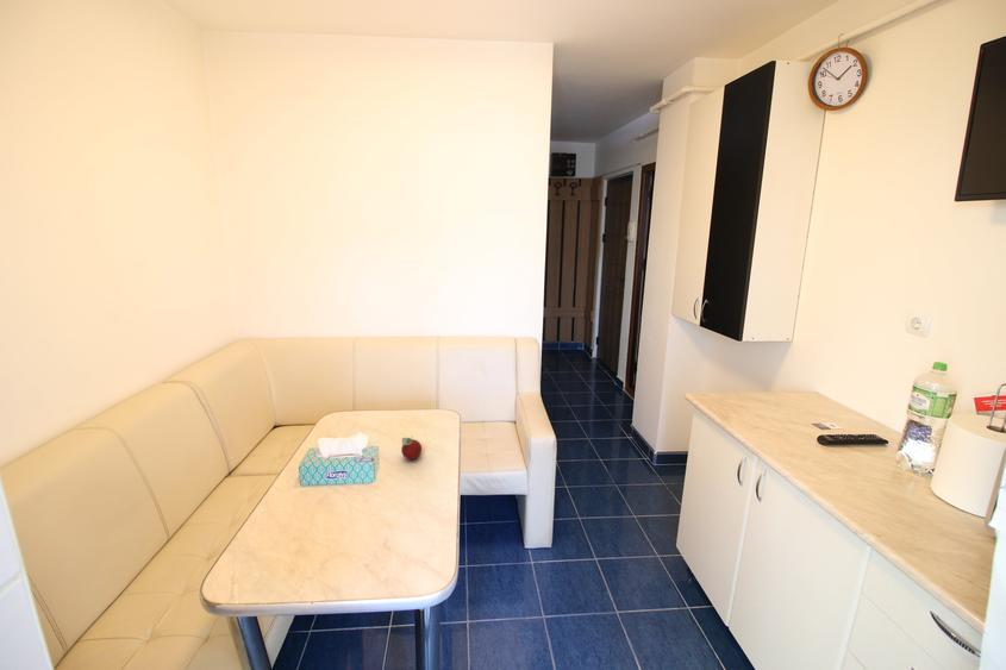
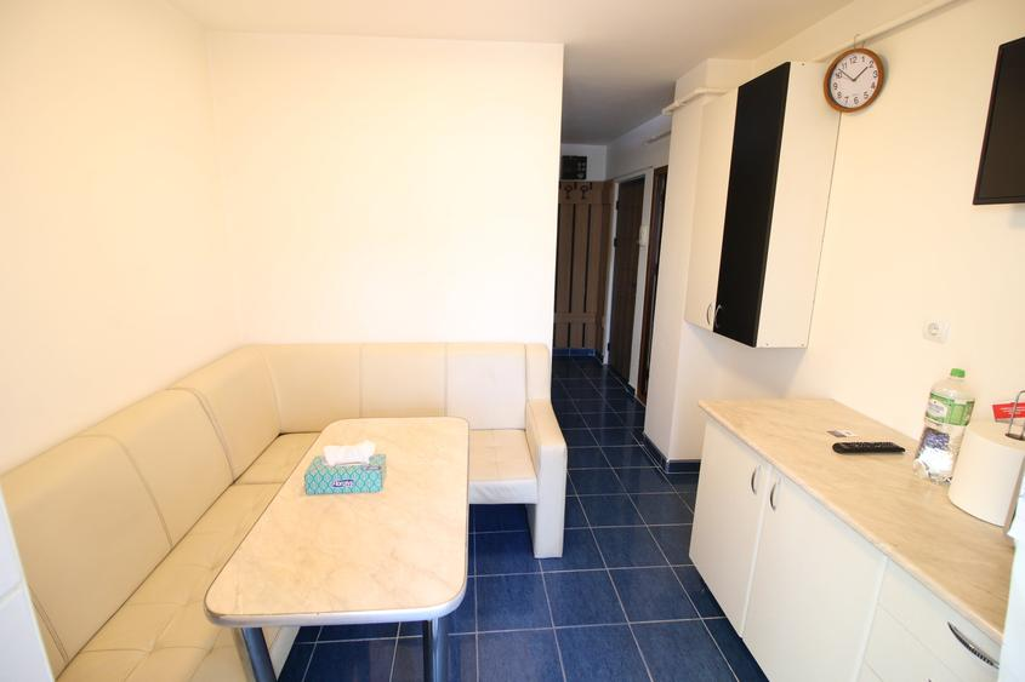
- fruit (411, 446)
